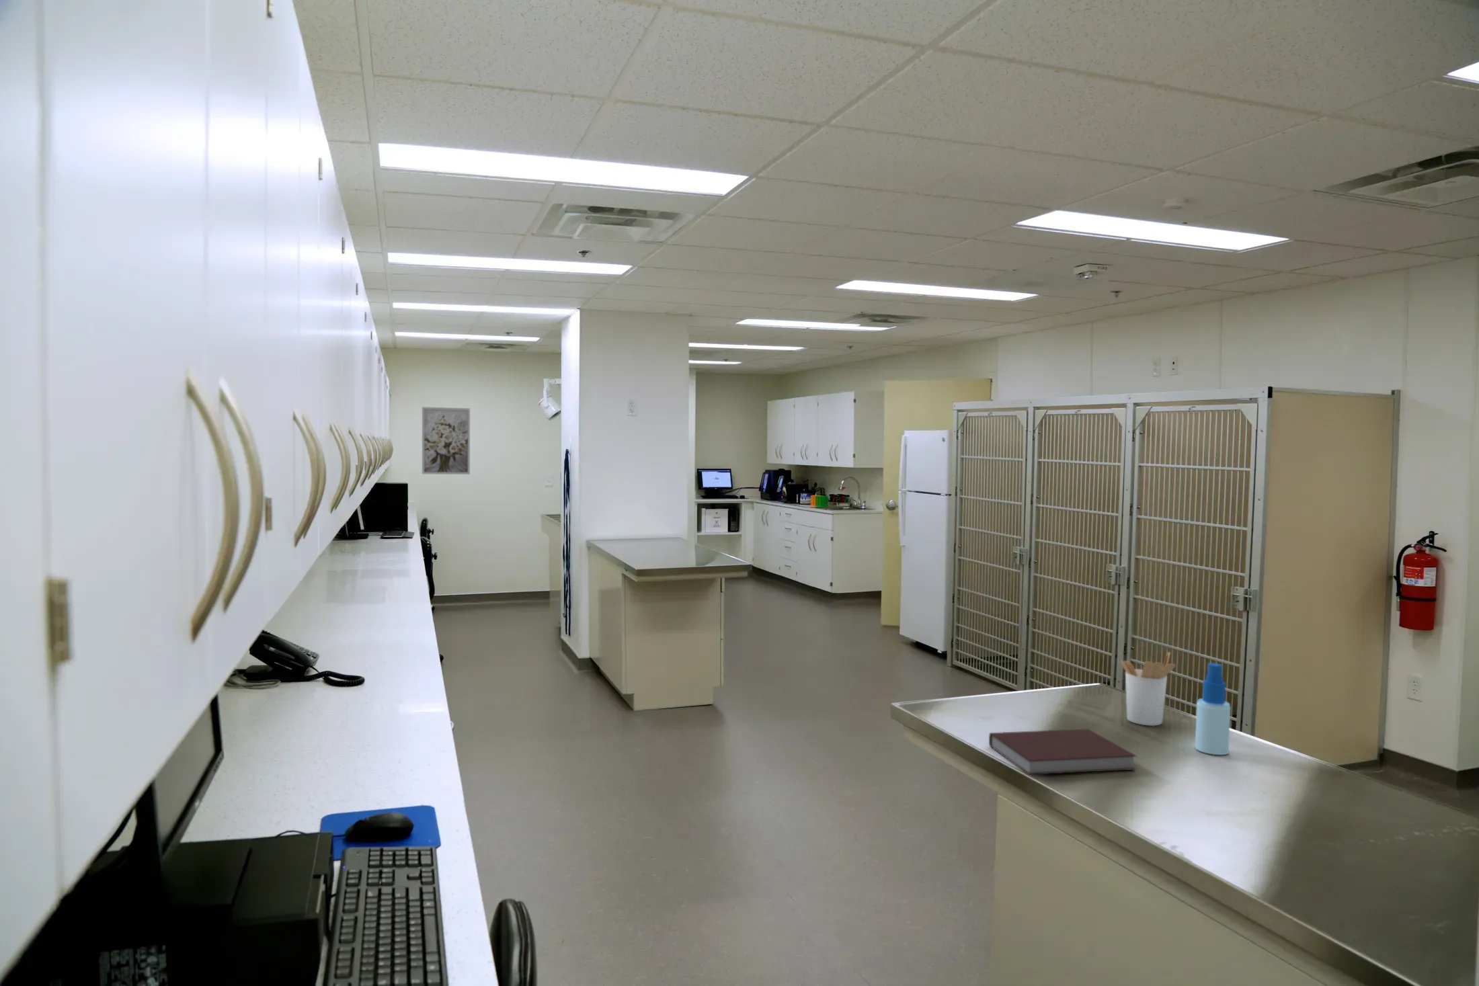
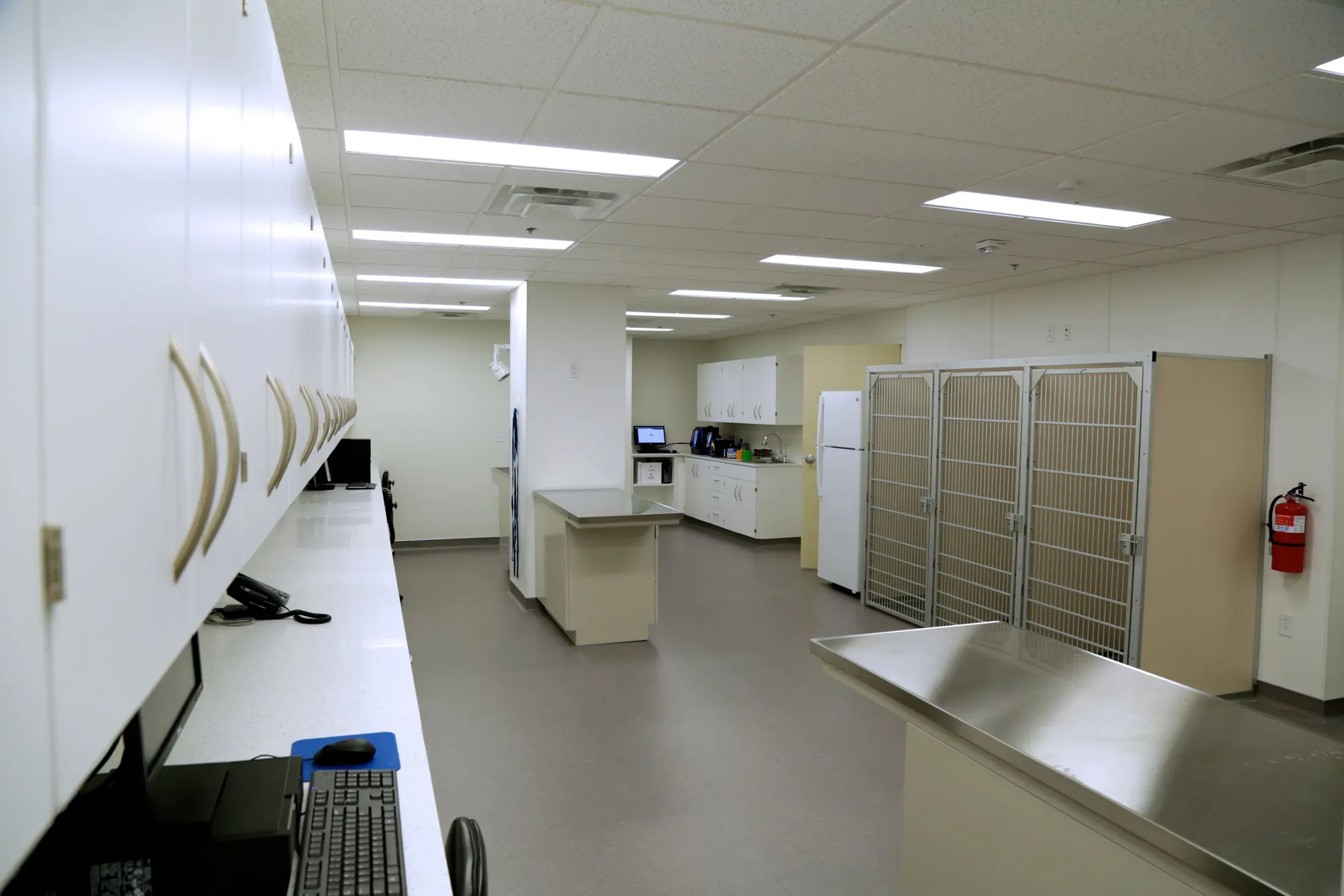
- wall art (446, 441)
- utensil holder (1150, 688)
- notebook (1060, 751)
- spray bottle (1214, 708)
